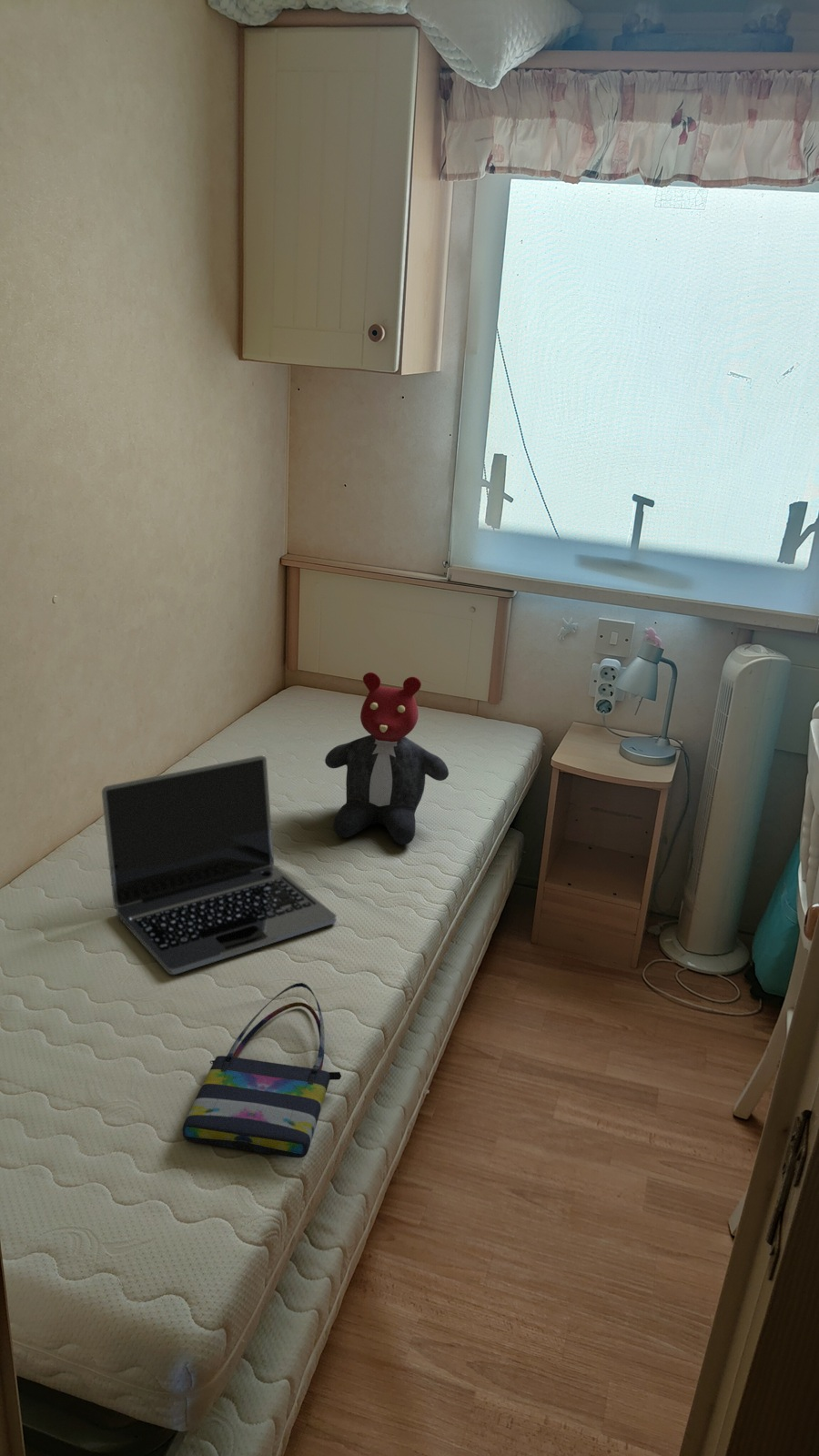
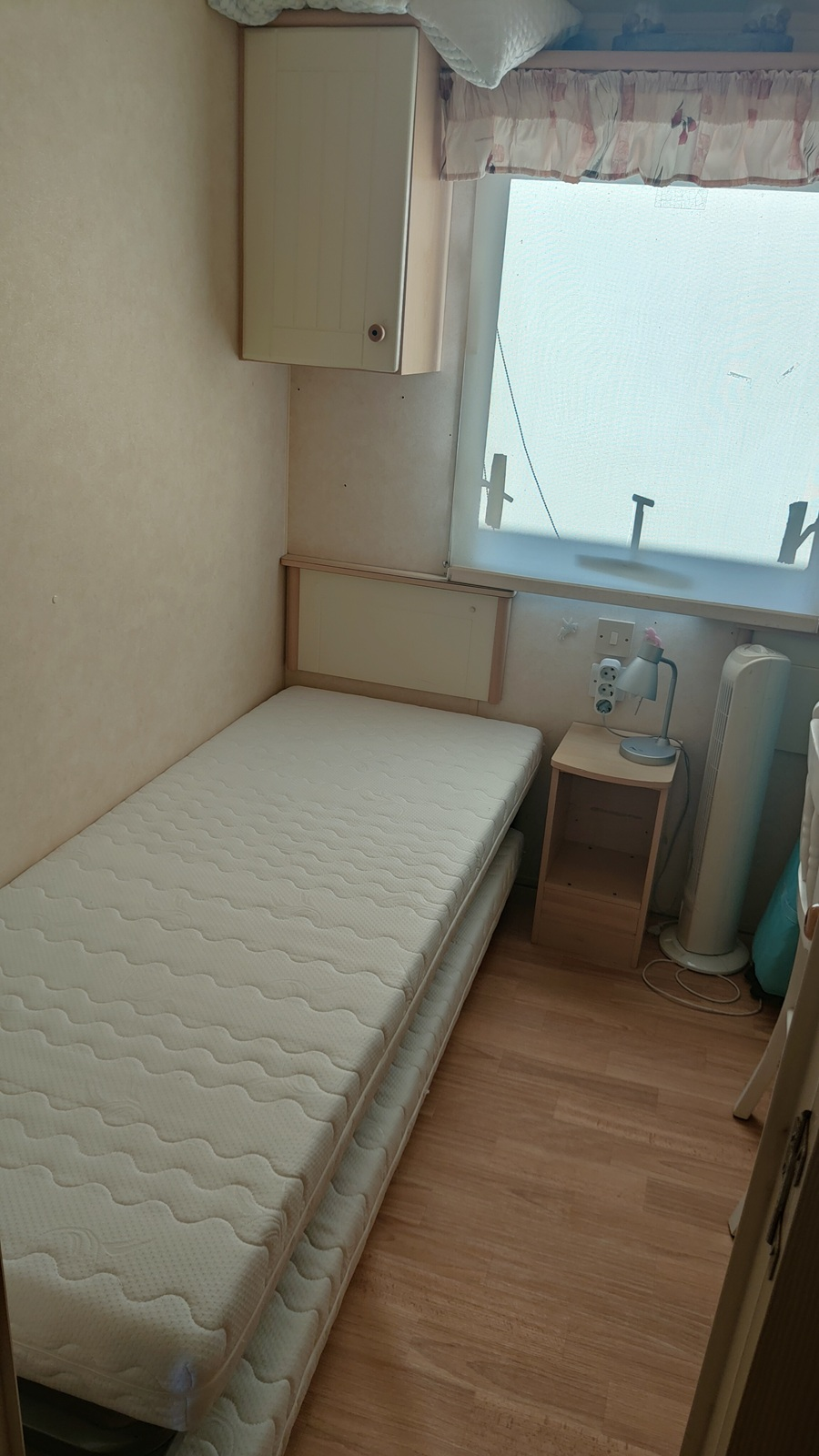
- tote bag (276, 1063)
- laptop (221, 856)
- teddy bear (384, 754)
